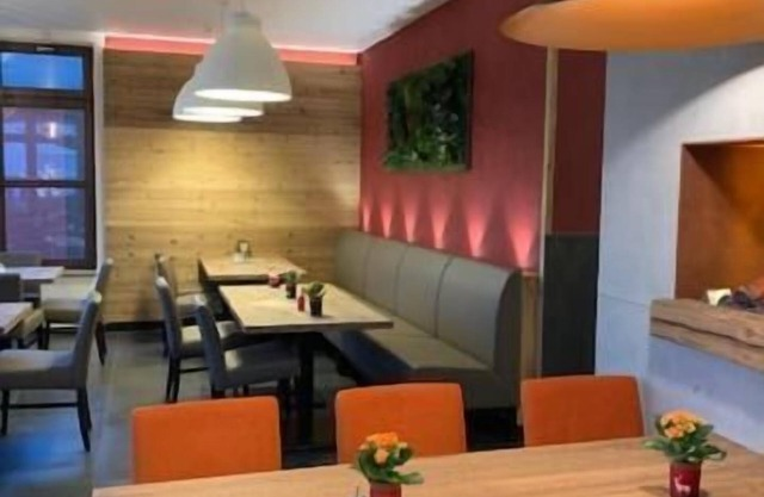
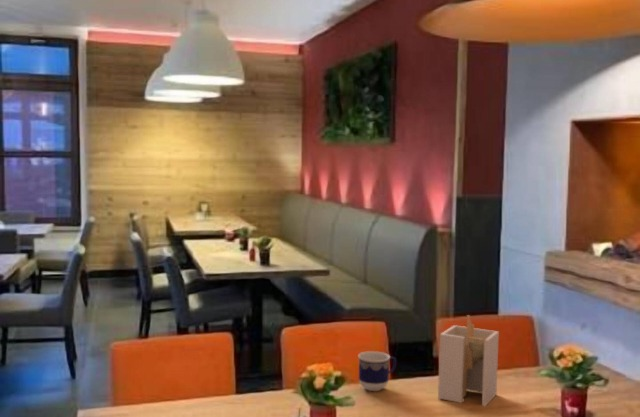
+ cup (377, 371)
+ utensil holder (468, 354)
